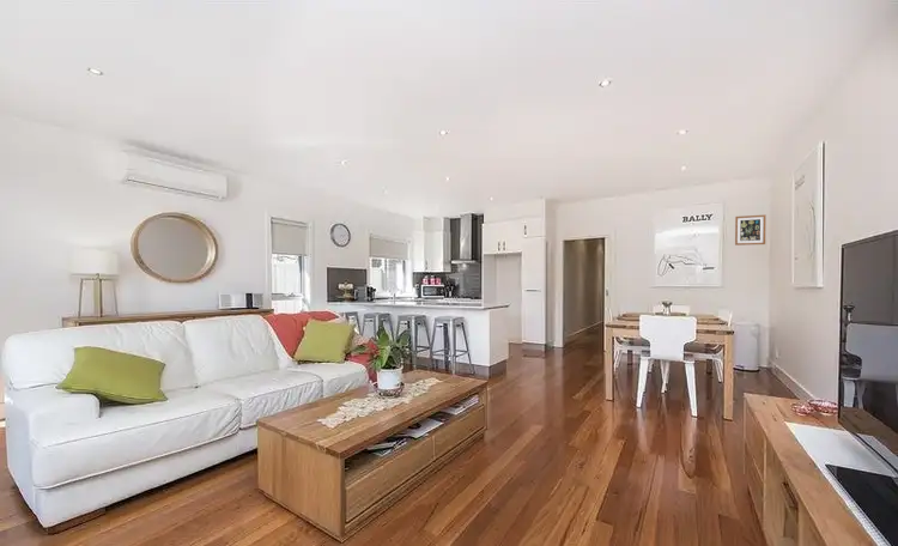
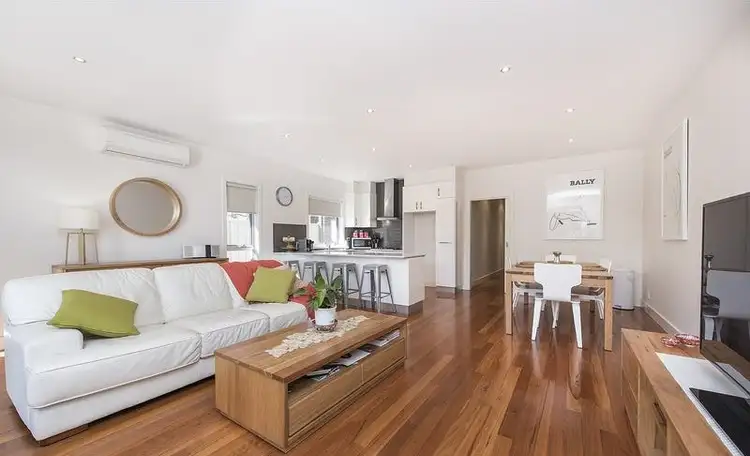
- wall art (750, 230)
